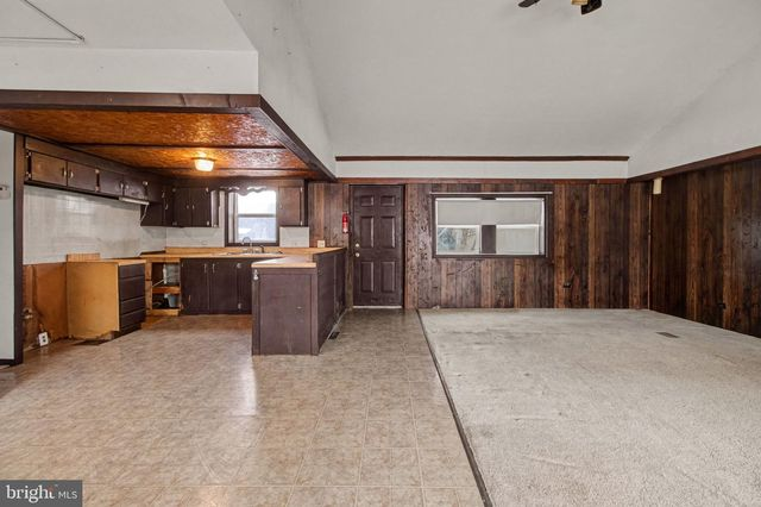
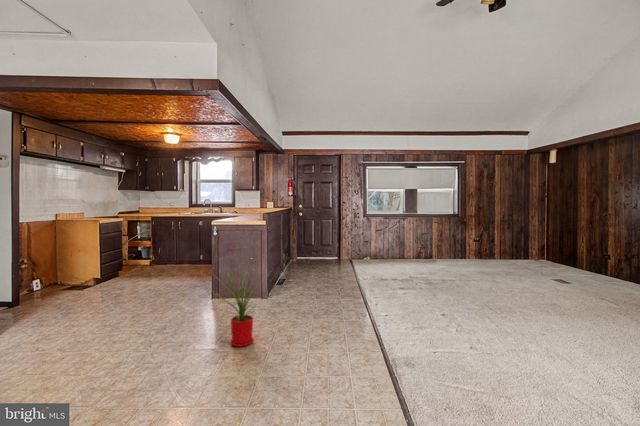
+ house plant (242, 302)
